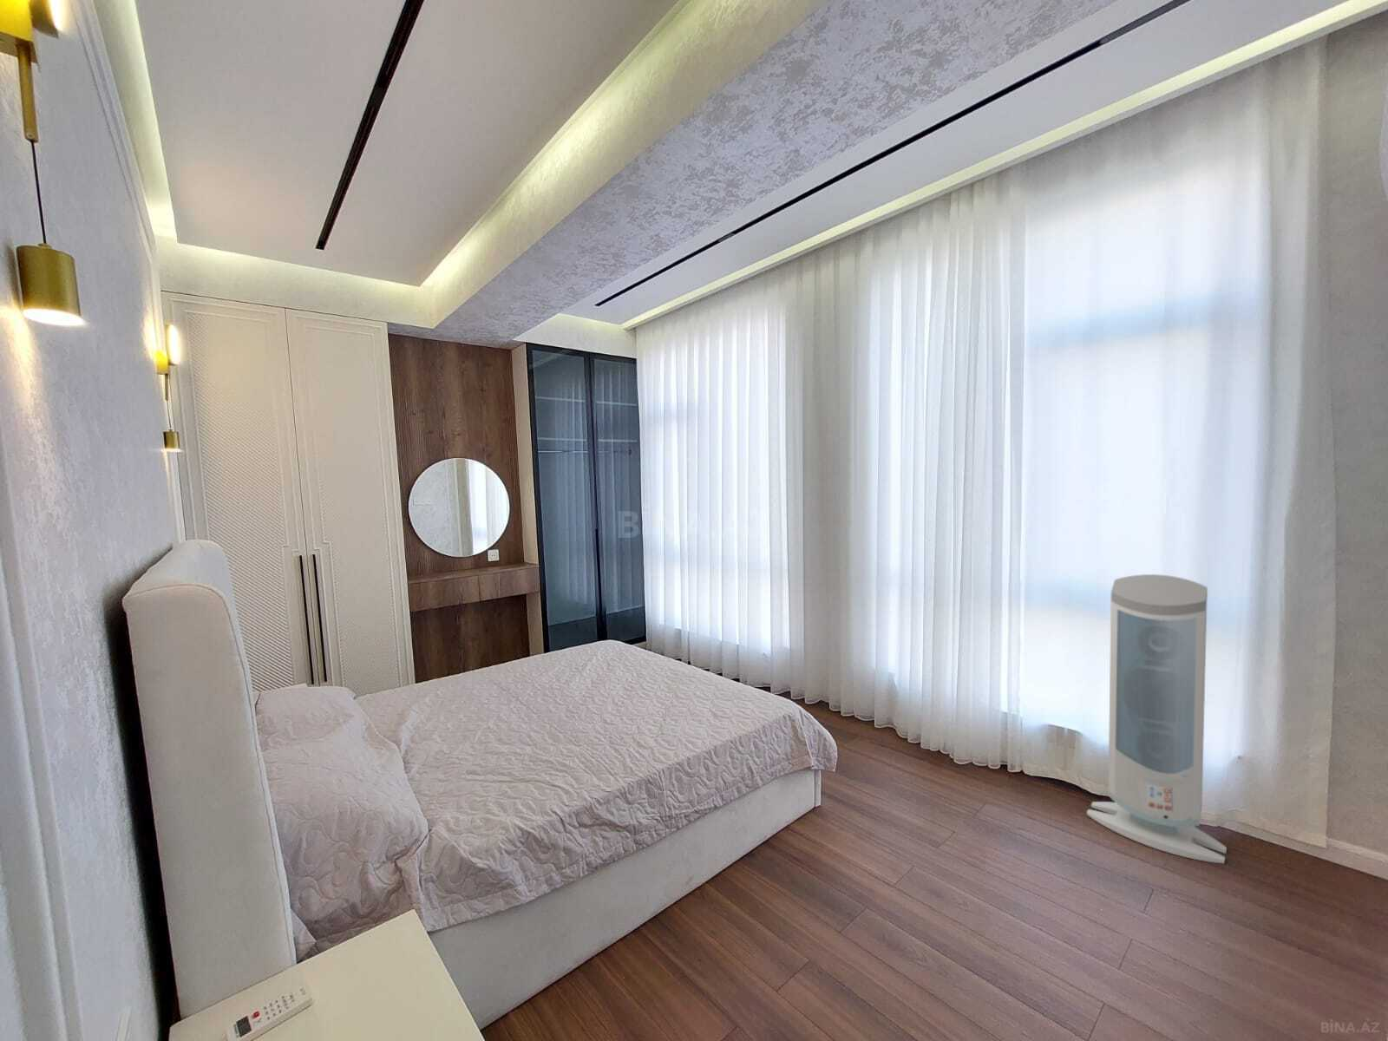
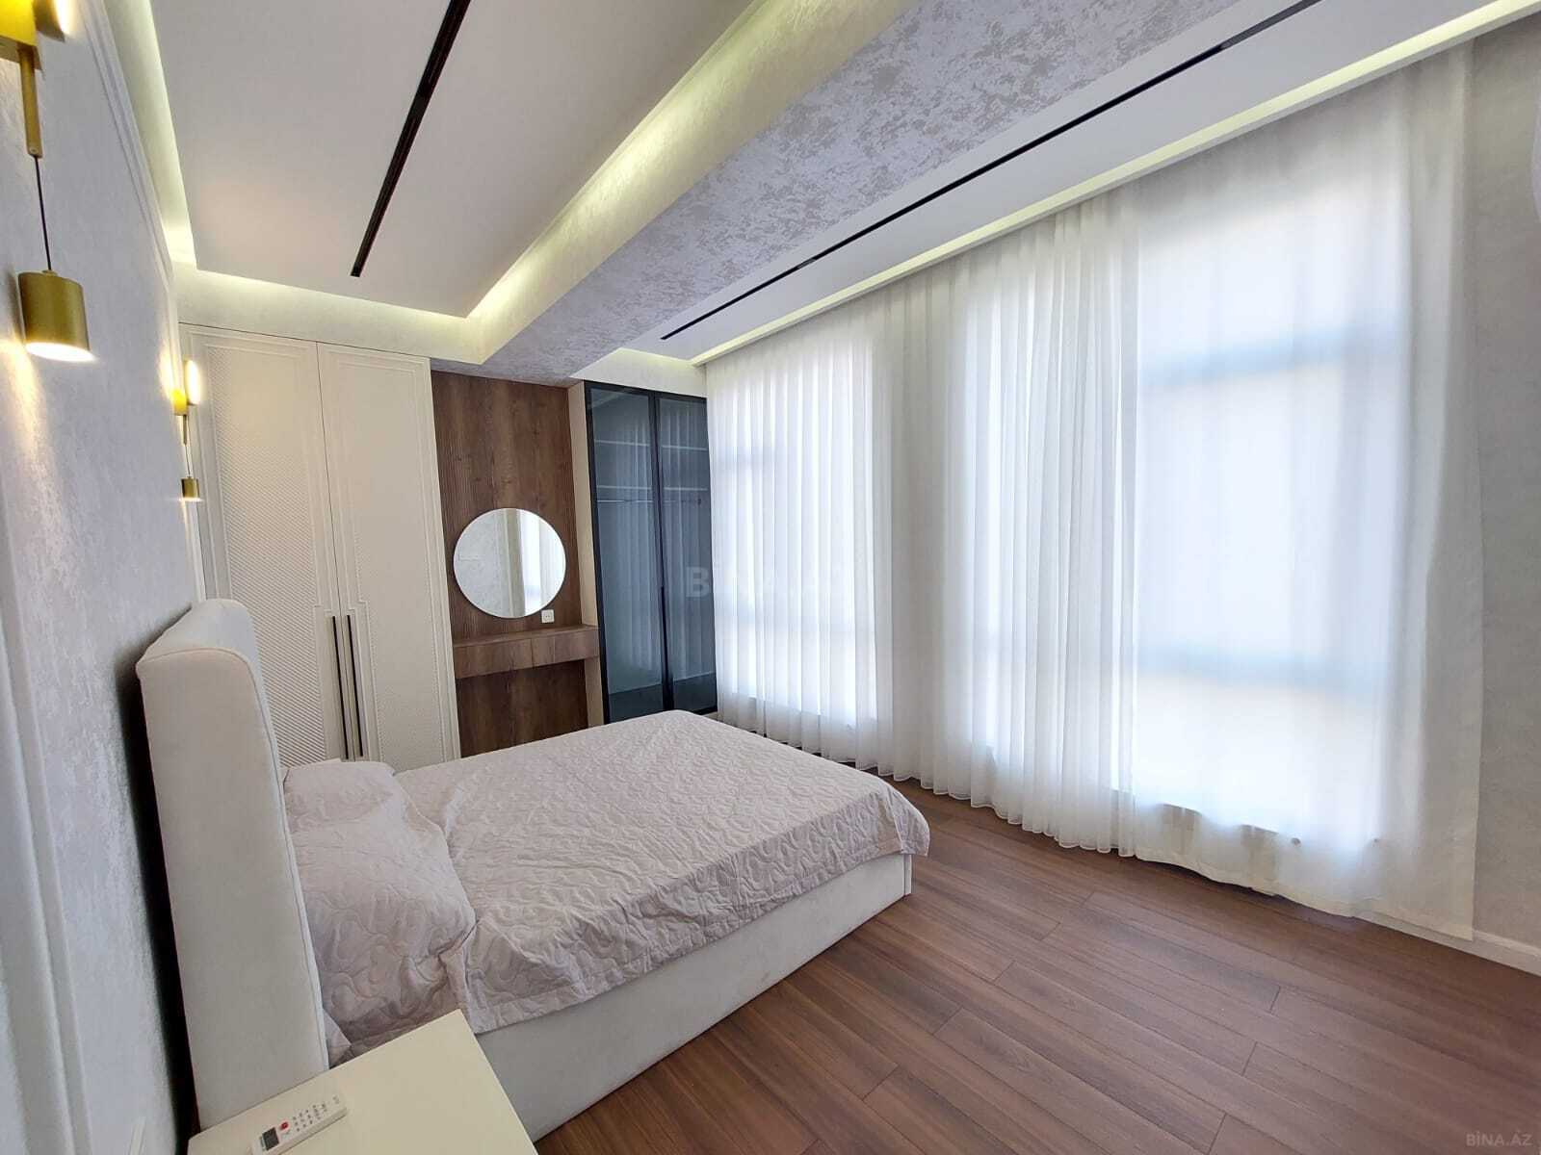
- air purifier (1154, 705)
